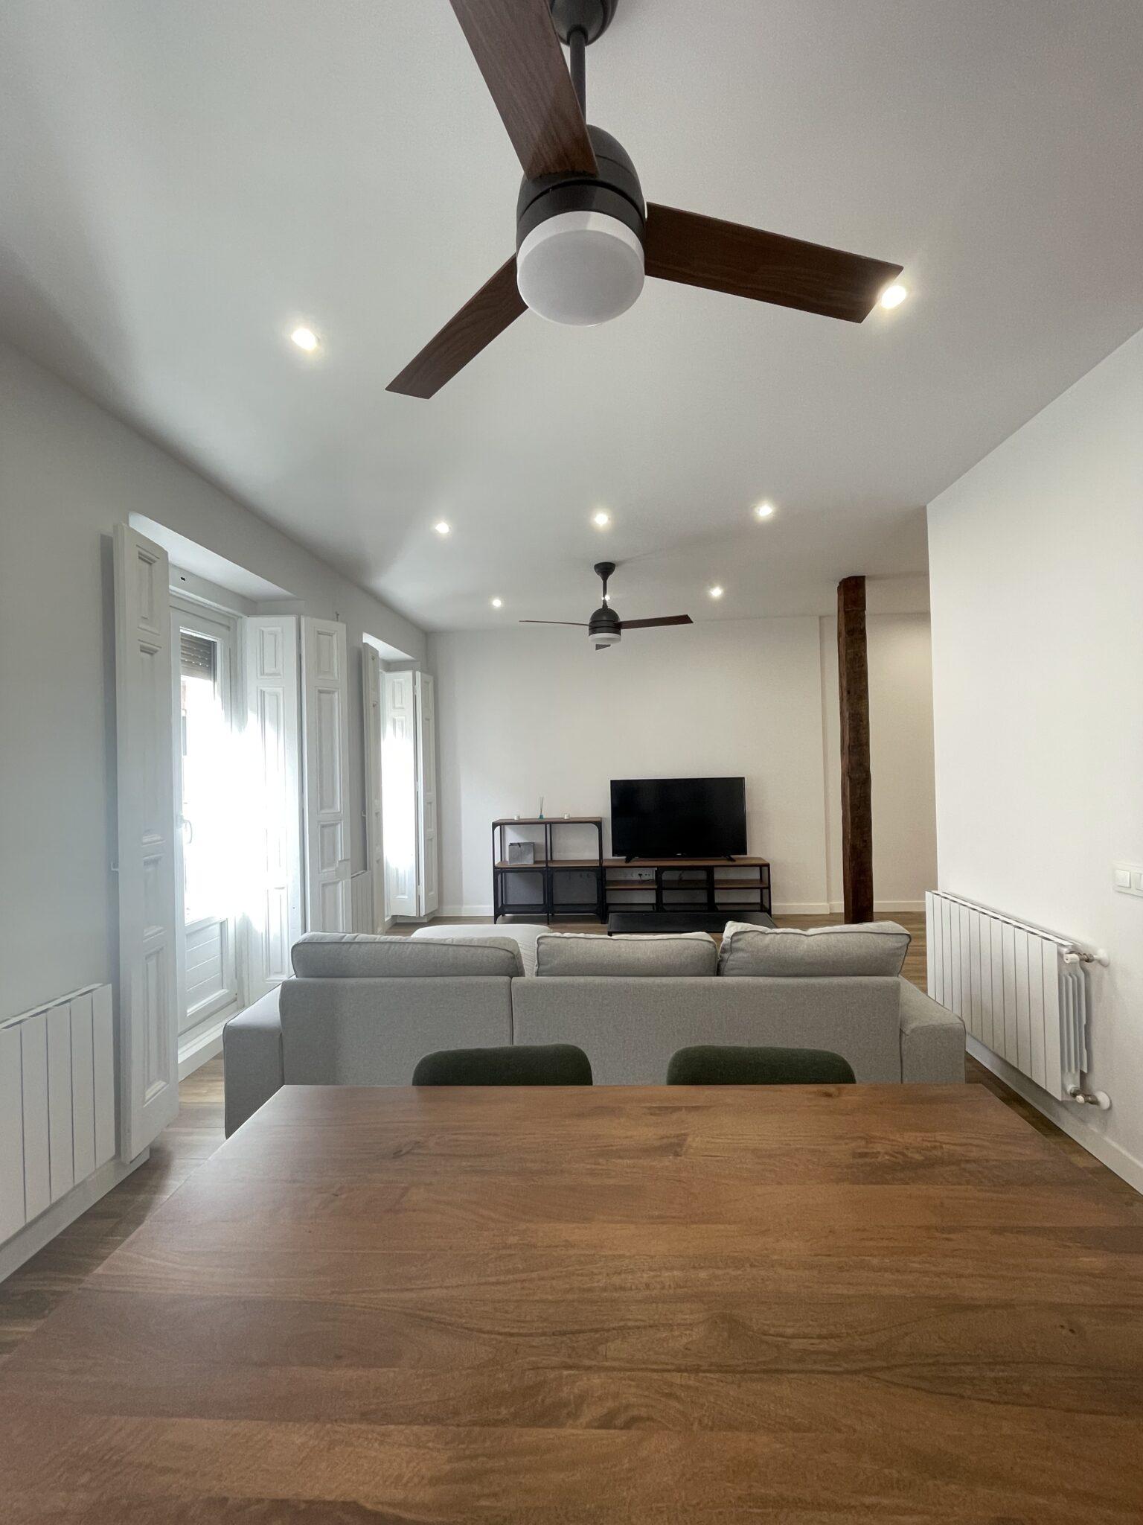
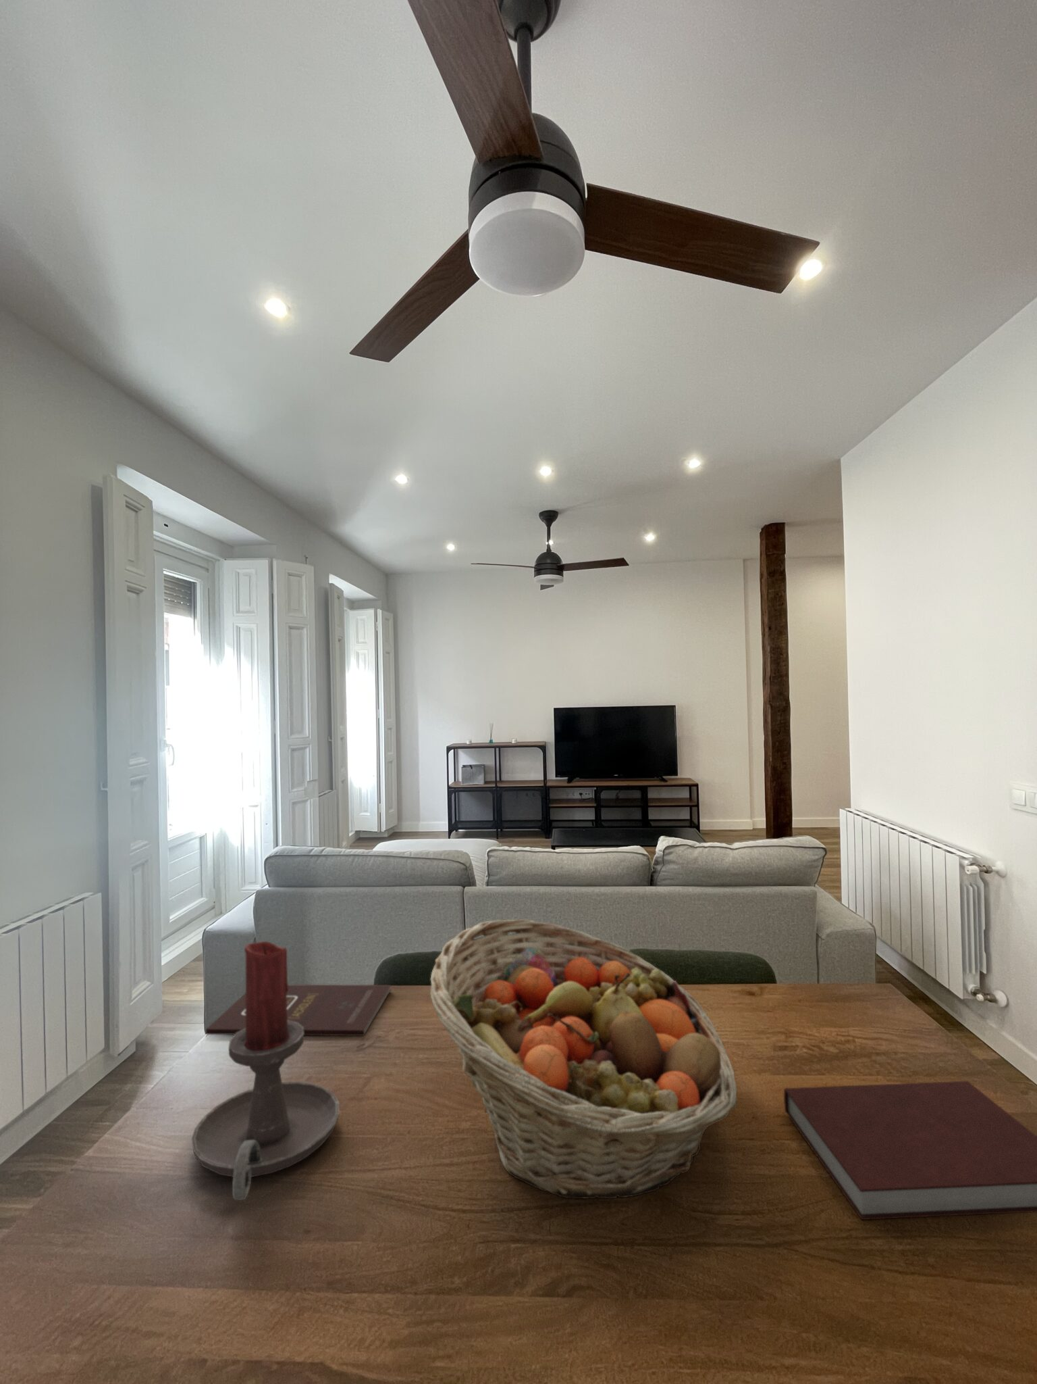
+ candle holder (261, 1049)
+ notebook (920, 1141)
+ fruit basket (580, 1030)
+ book (305, 1008)
